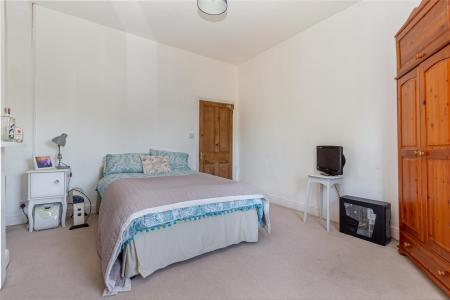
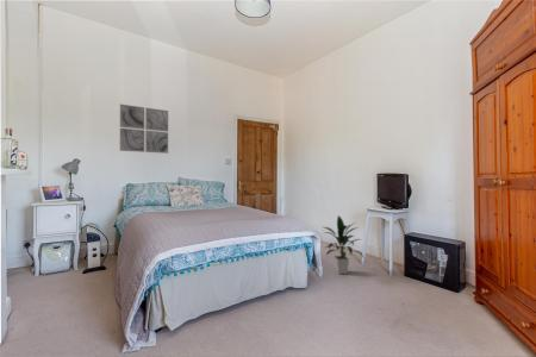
+ wall art (145, 129)
+ indoor plant (343, 244)
